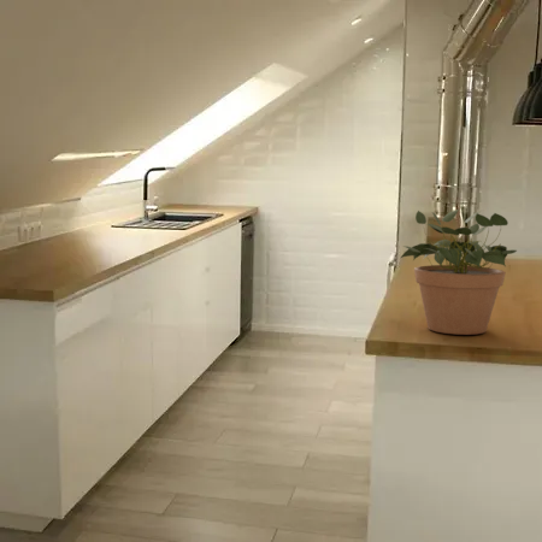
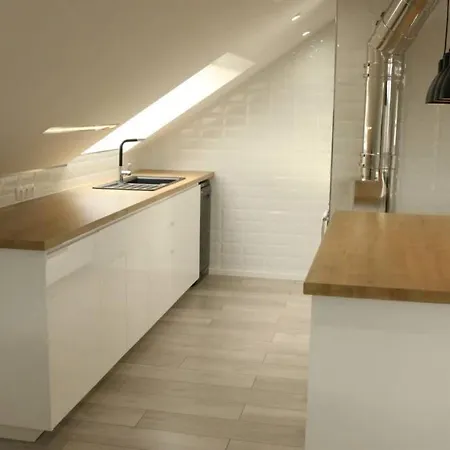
- potted plant (455, 269)
